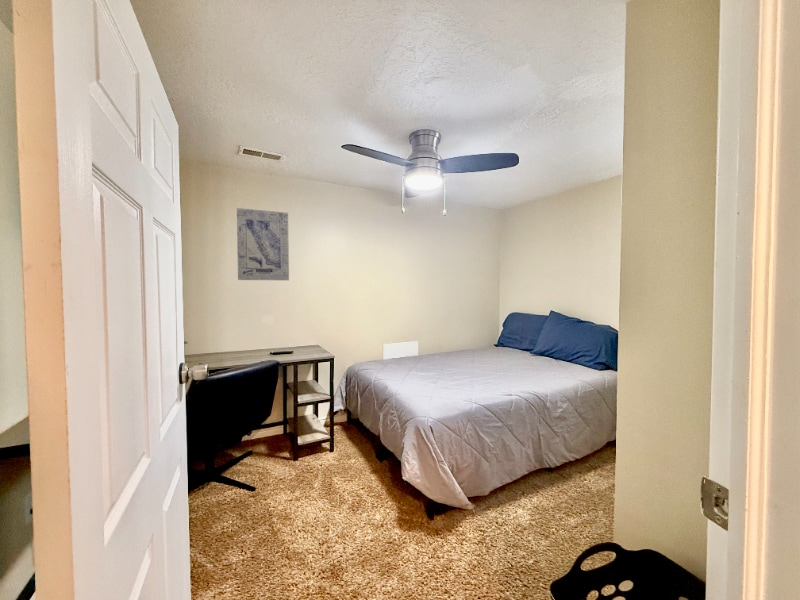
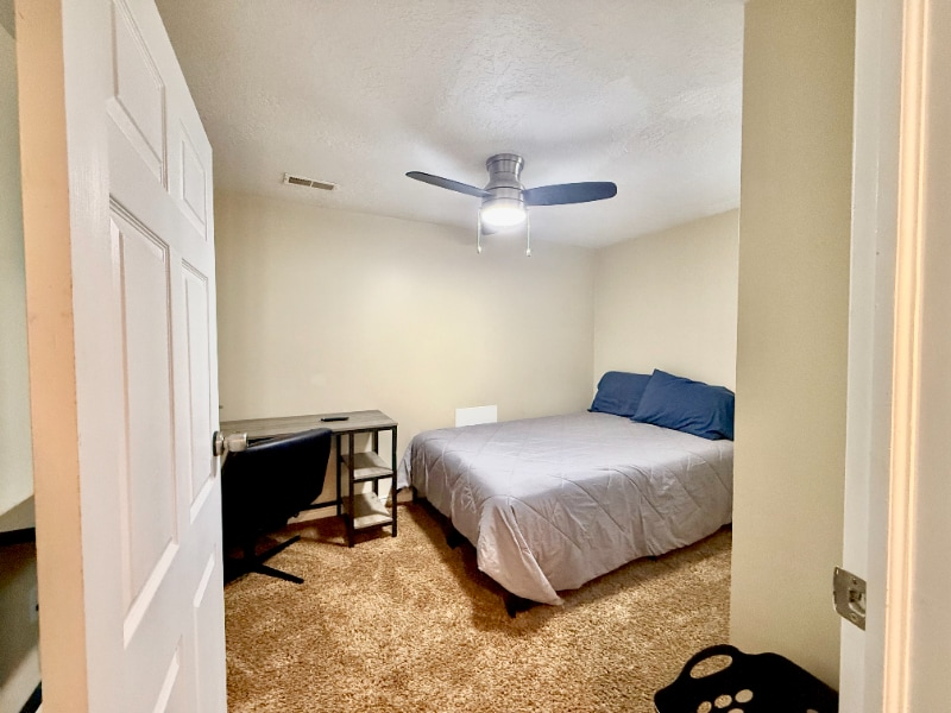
- wall art (263, 245)
